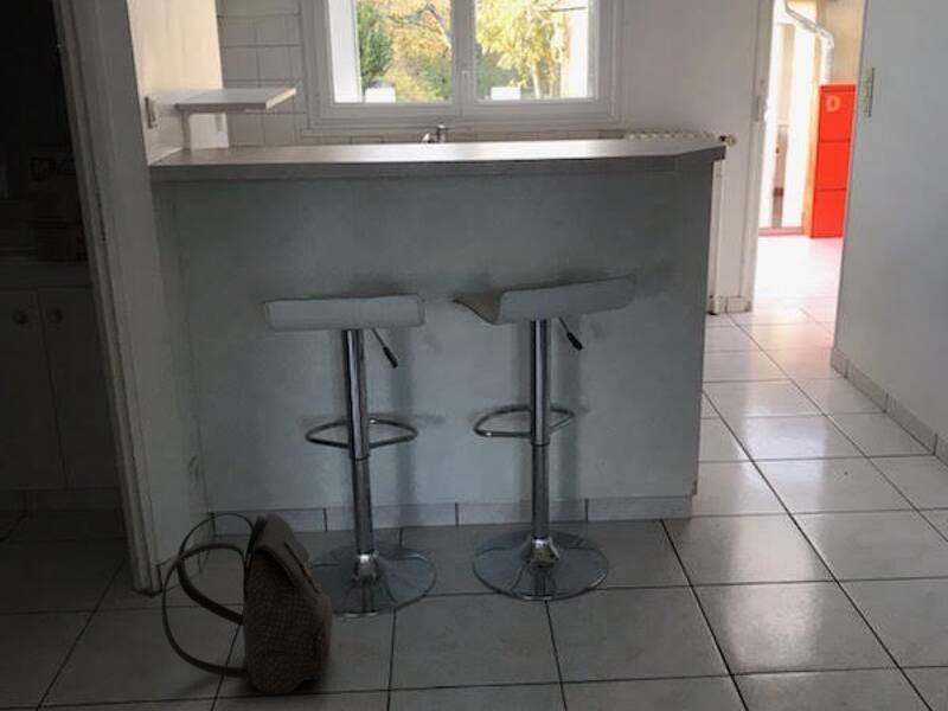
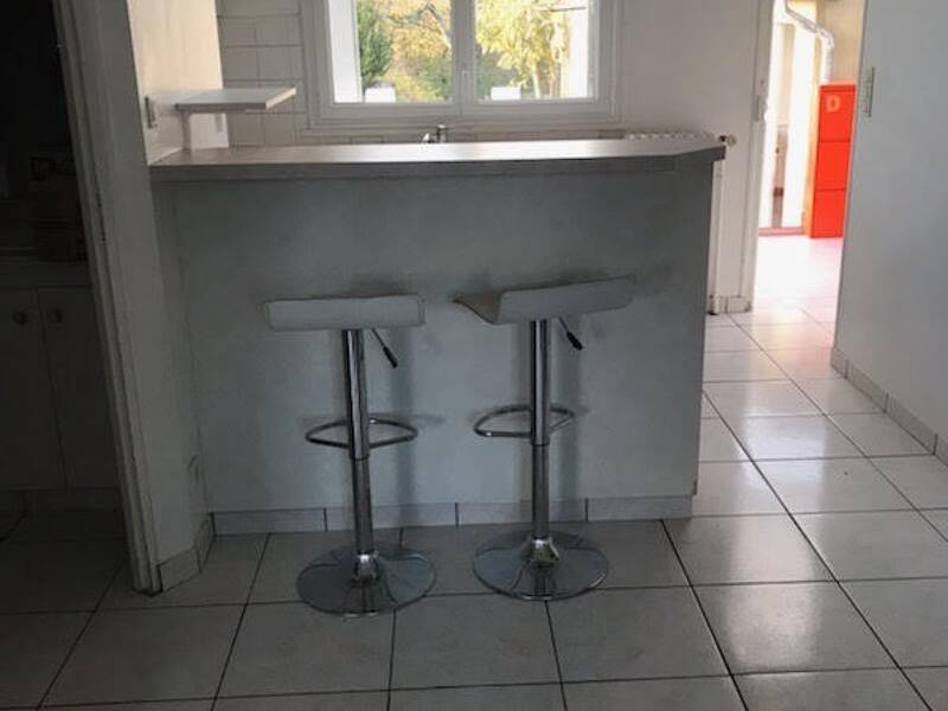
- backpack (249, 594)
